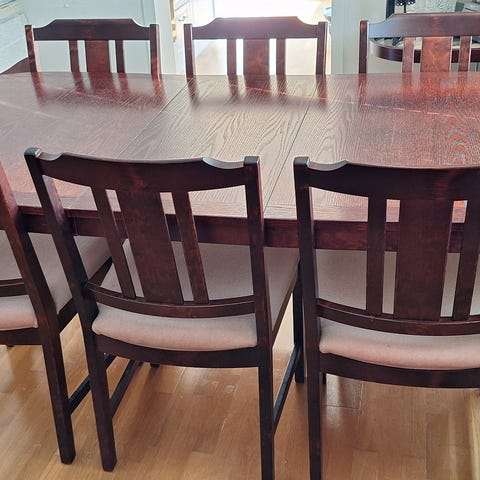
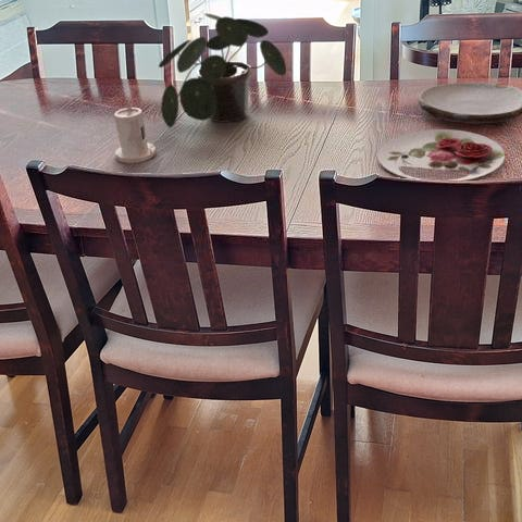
+ plate (473, 102)
+ potted plant (217, 67)
+ candle (132, 130)
+ plate (439, 152)
